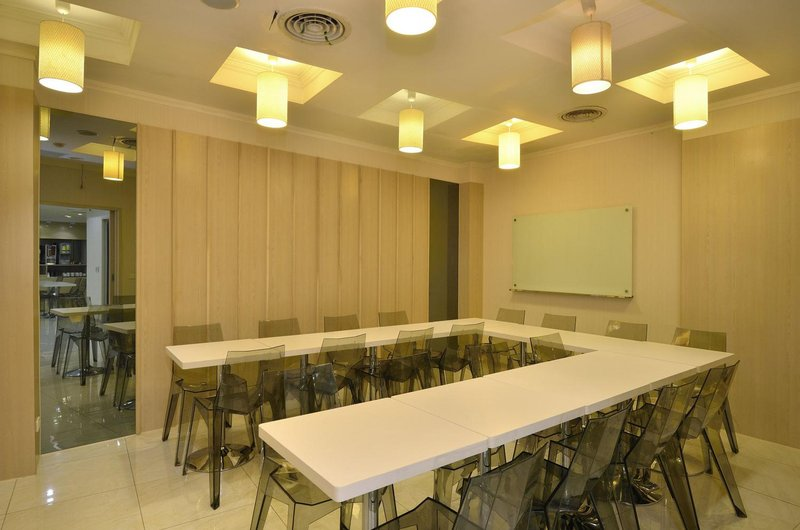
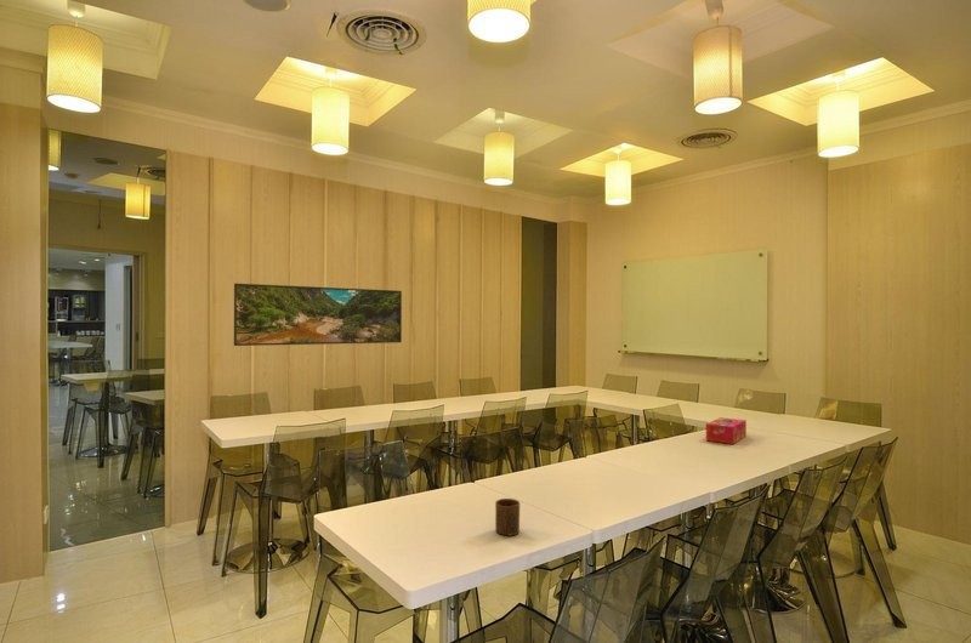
+ tissue box (726, 429)
+ cup (507, 517)
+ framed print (325, 315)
